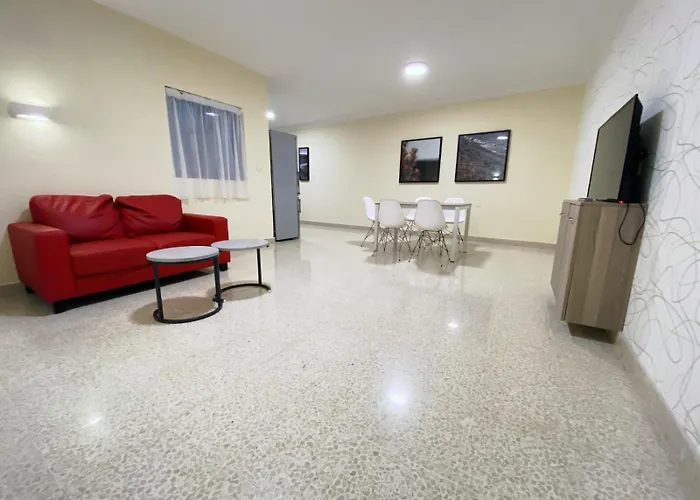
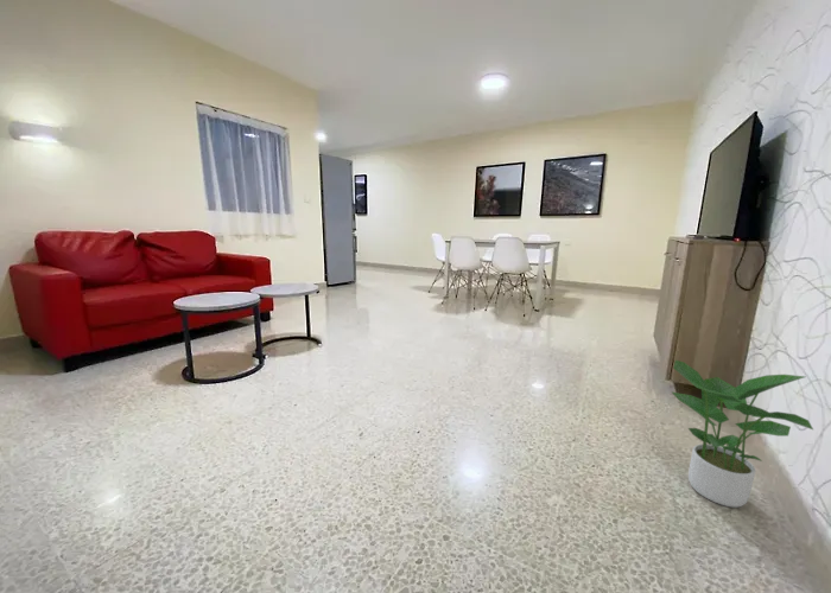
+ potted plant (719, 426)
